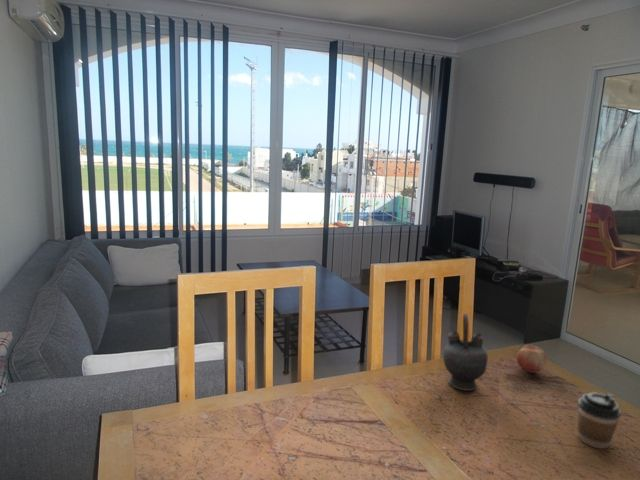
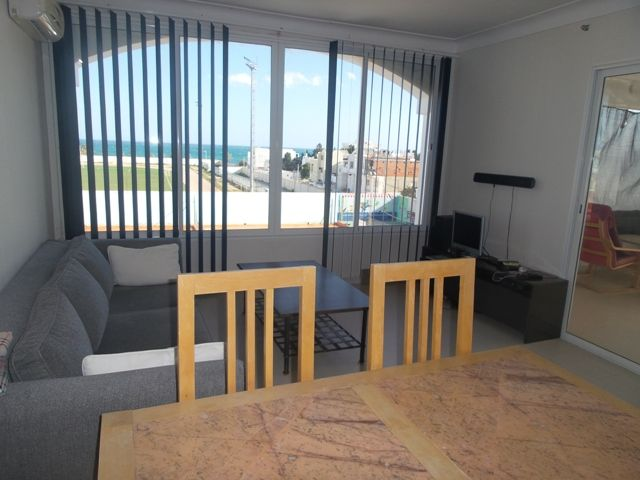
- fruit (531, 358)
- teapot (466, 348)
- coffee cup (597, 417)
